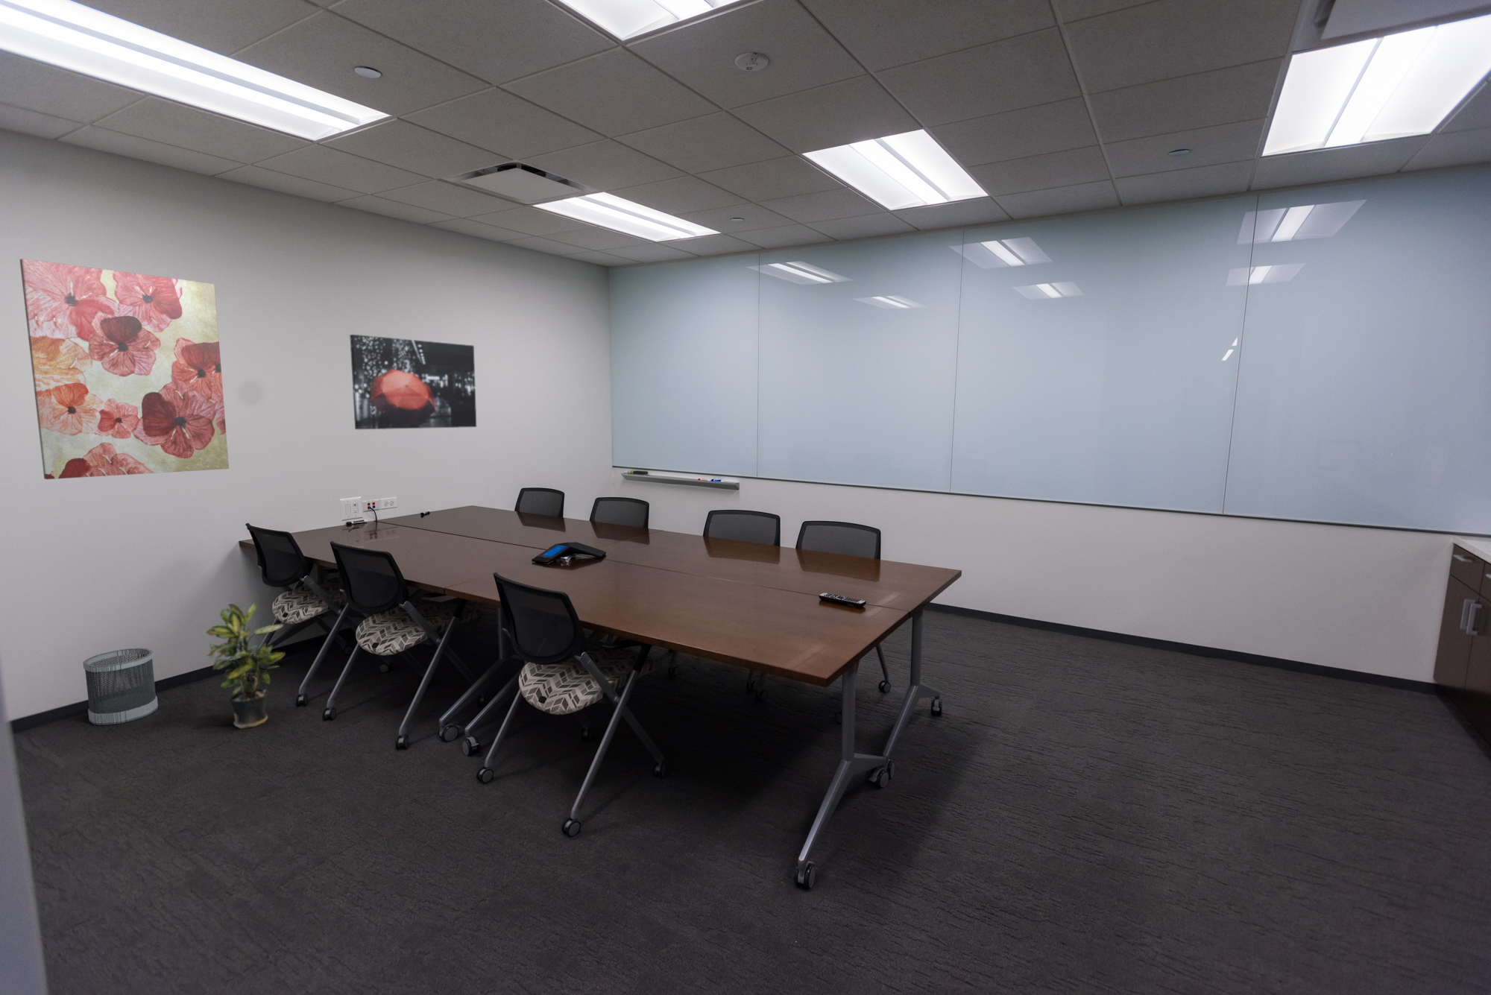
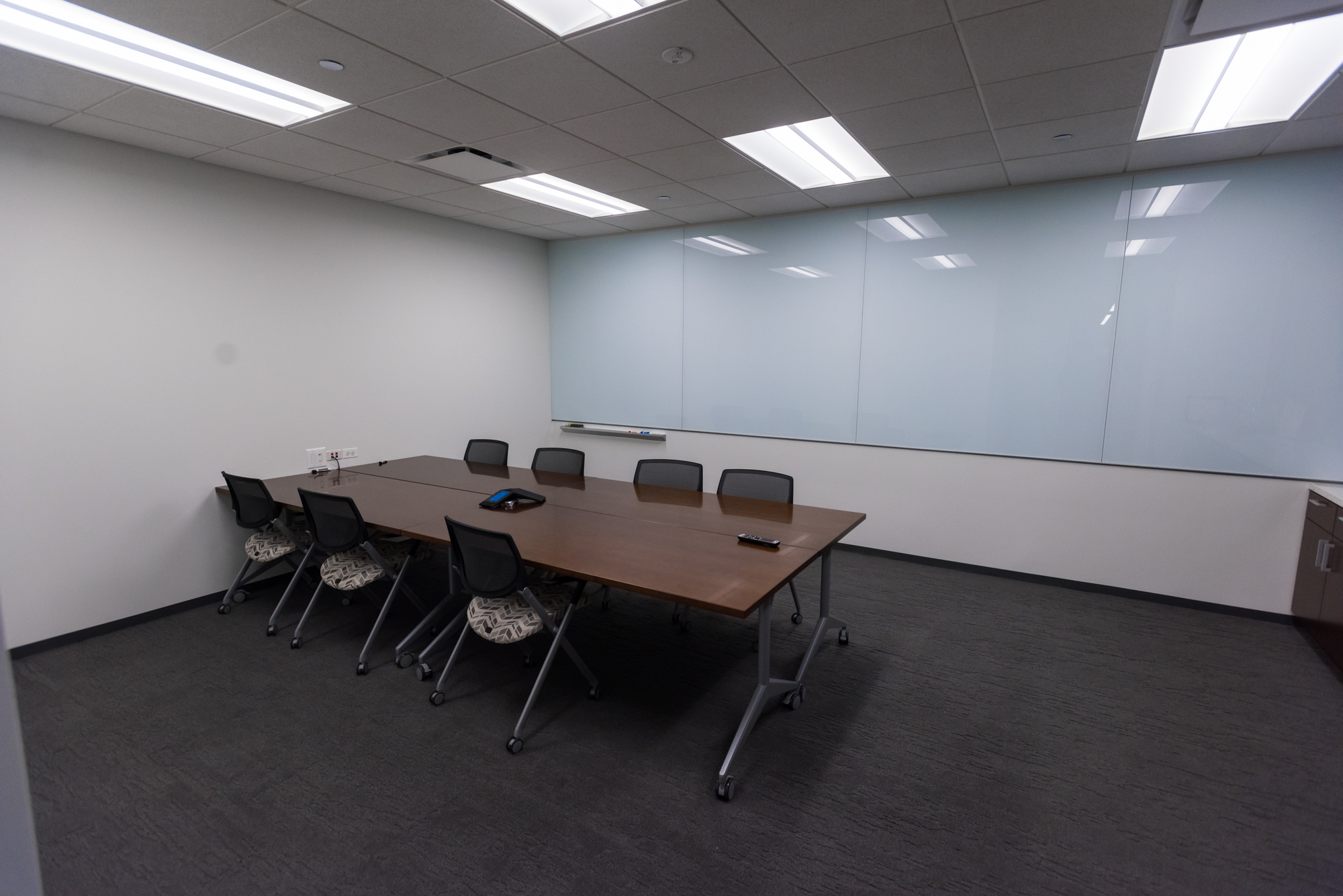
- wastebasket (121, 685)
- wall art (419, 384)
- potted plant (244, 666)
- wall art (135, 374)
